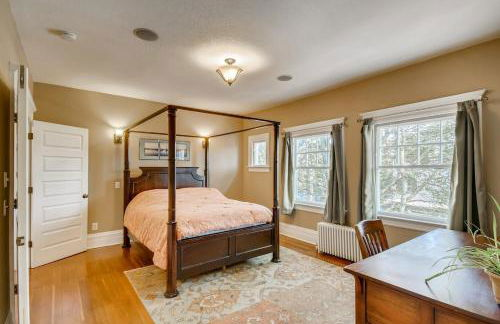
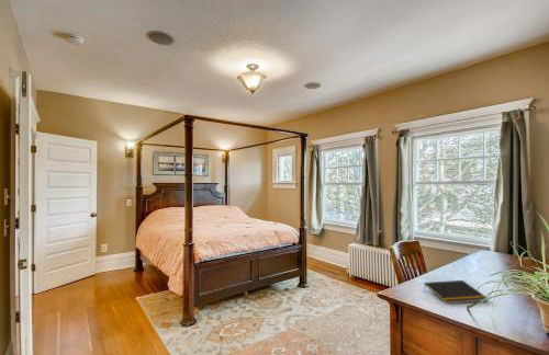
+ notepad (455, 290)
